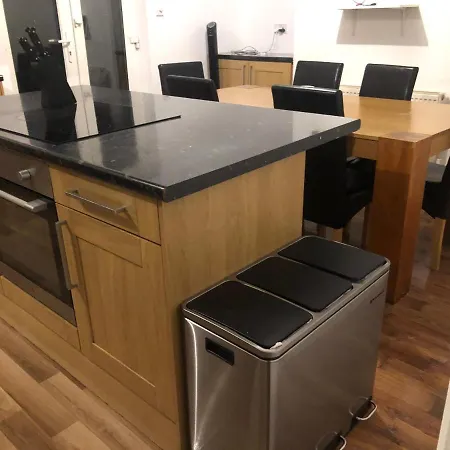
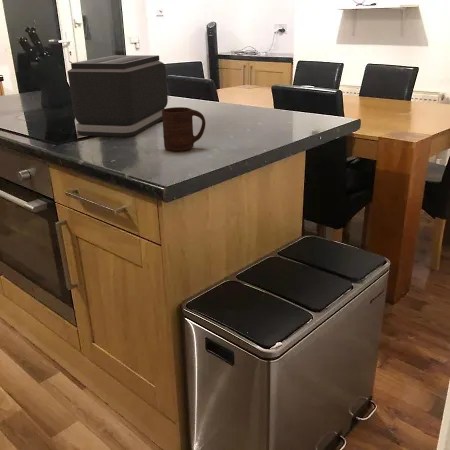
+ cup (182, 128)
+ toaster (123, 92)
